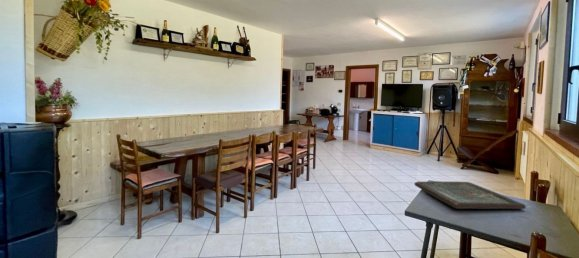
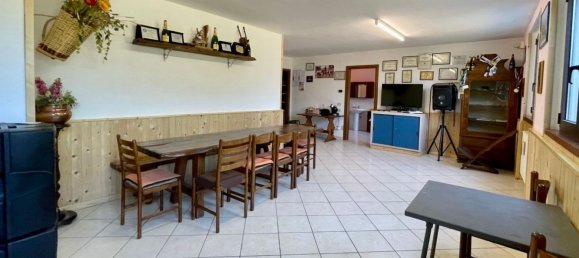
- board game (463, 193)
